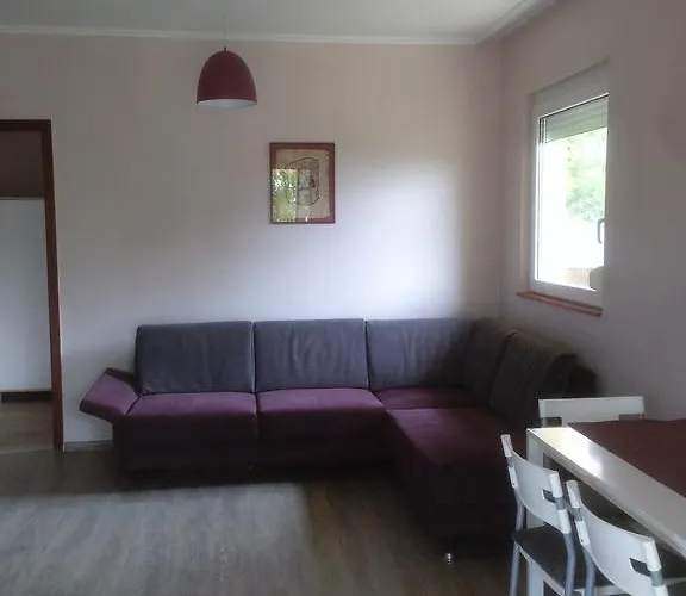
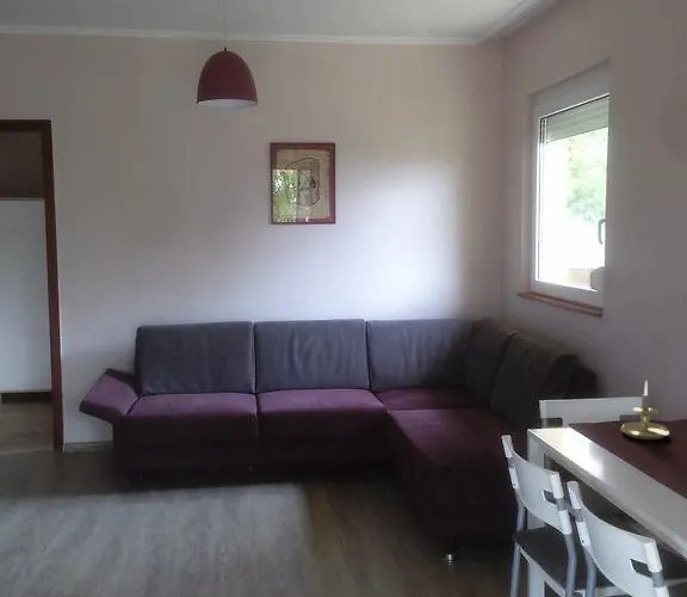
+ candle holder (645, 407)
